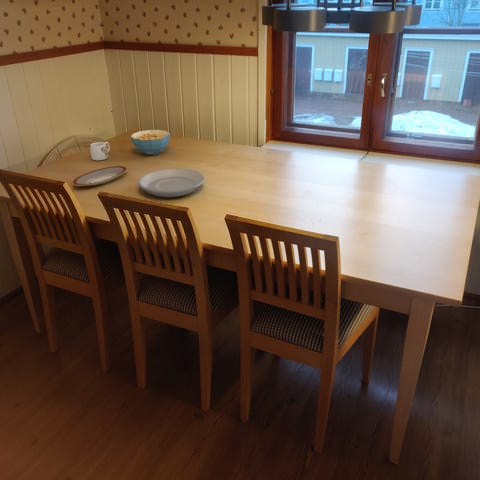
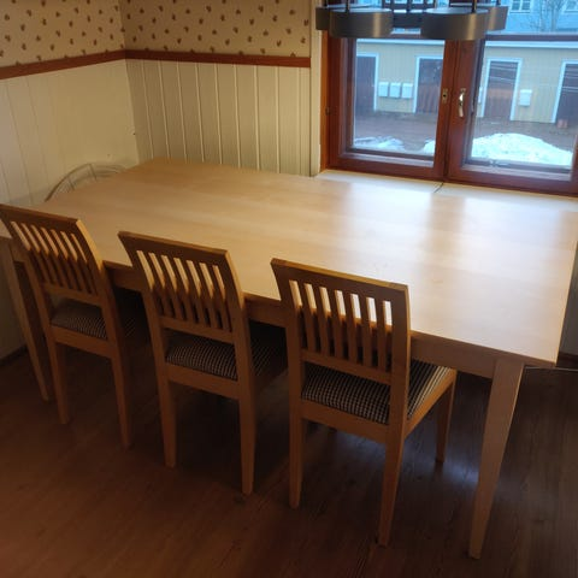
- plate (101, 177)
- cereal bowl (151, 144)
- plate (172, 183)
- mug (101, 150)
